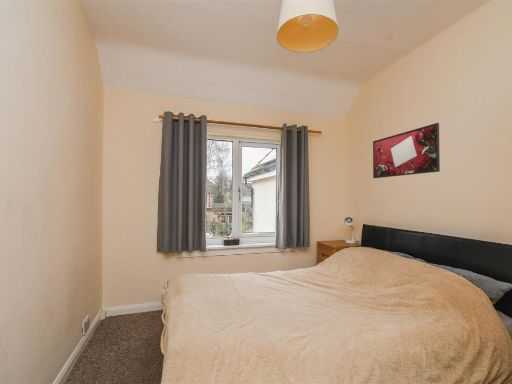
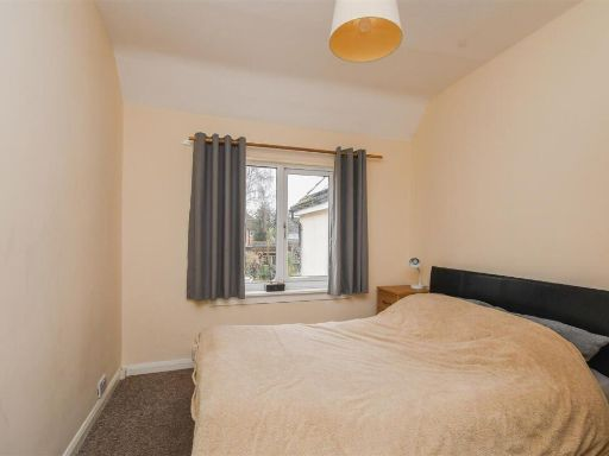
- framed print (401, 154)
